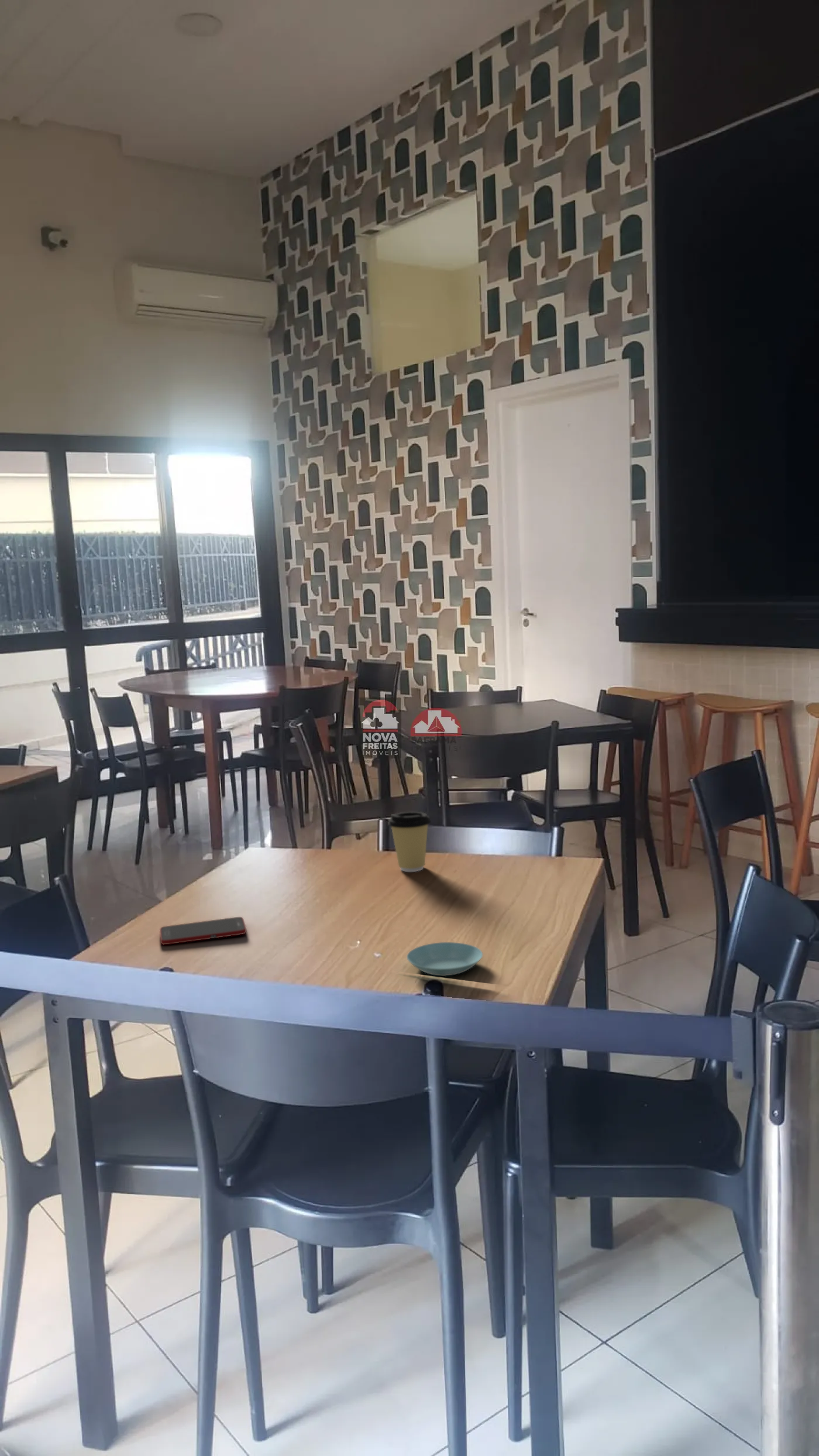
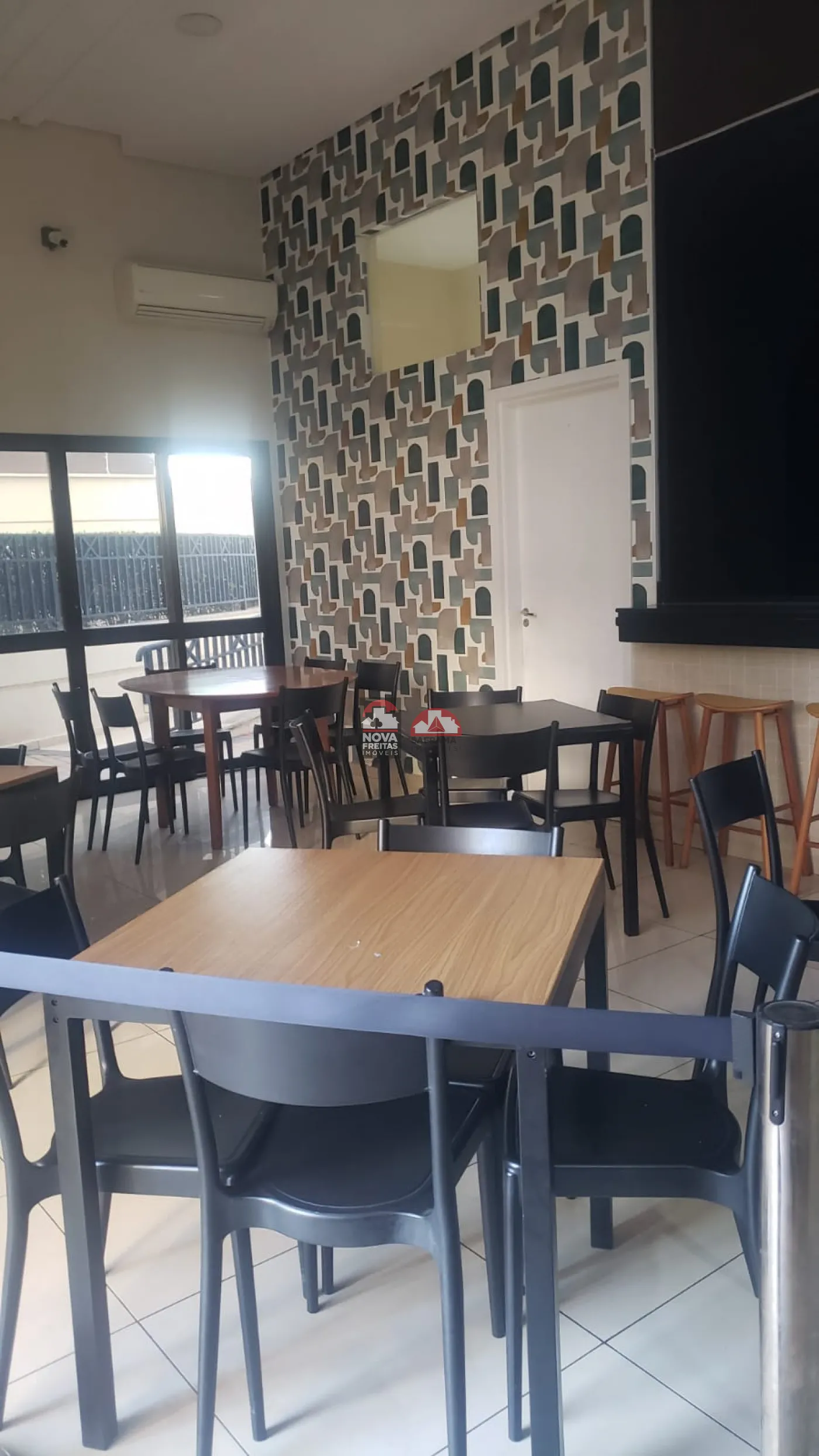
- cell phone (203, 930)
- coffee cup (410, 841)
- saucer (445, 961)
